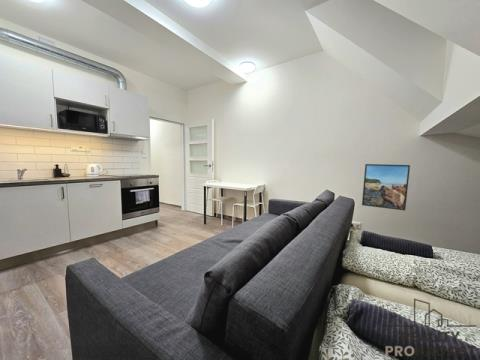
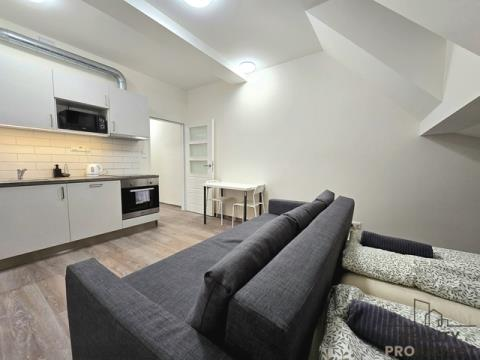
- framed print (384, 186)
